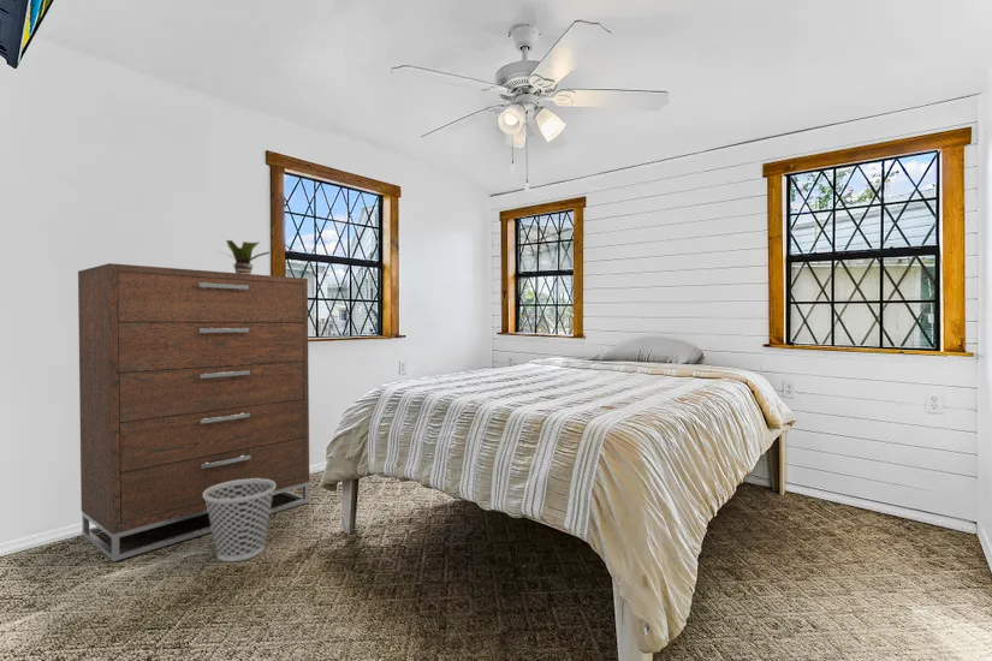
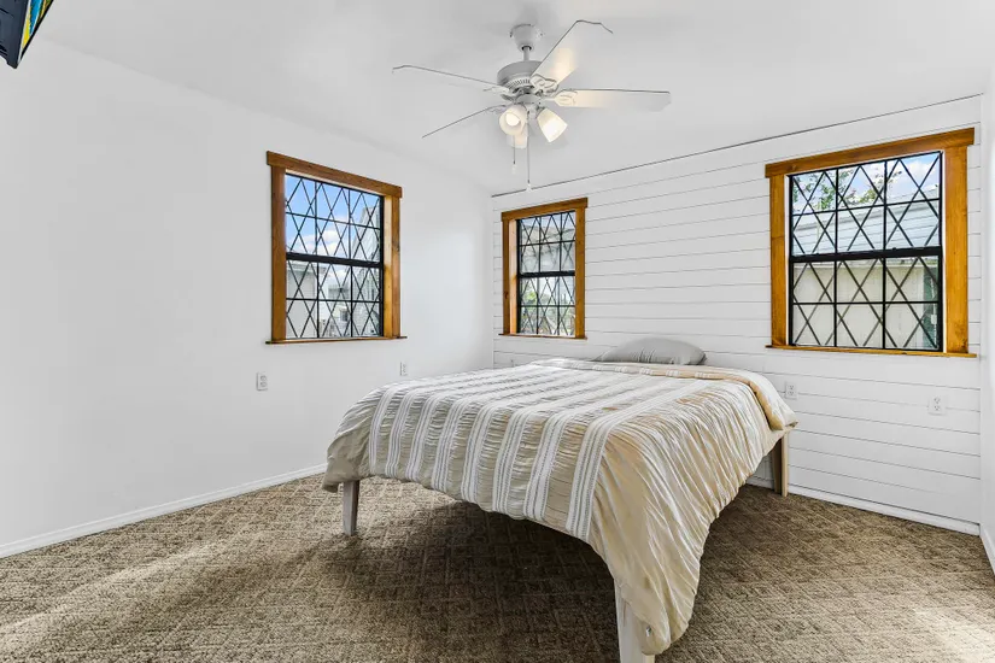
- wastebasket (240, 519)
- dresser (204, 397)
- potted plant (242, 258)
